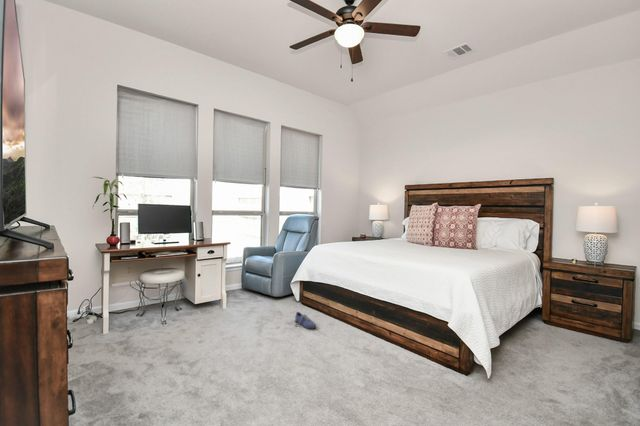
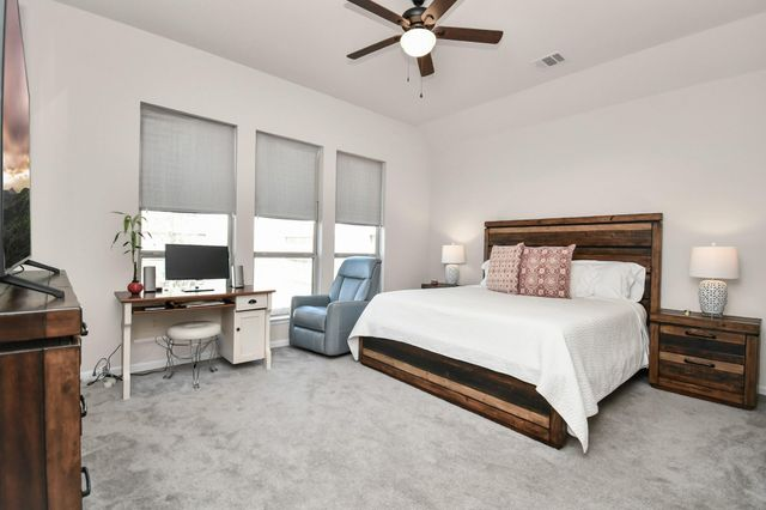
- shoe (305, 319)
